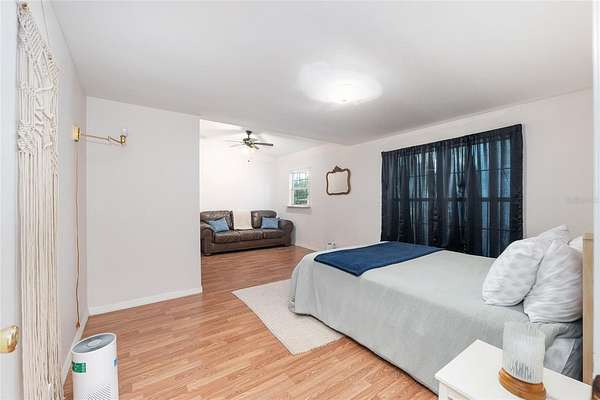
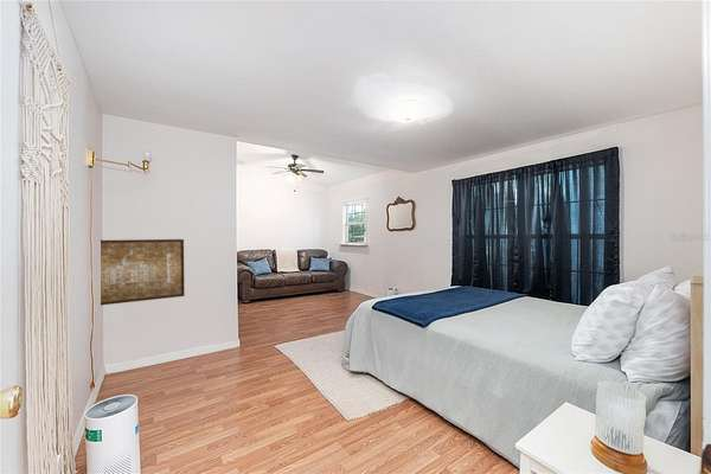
+ wall art (132, 270)
